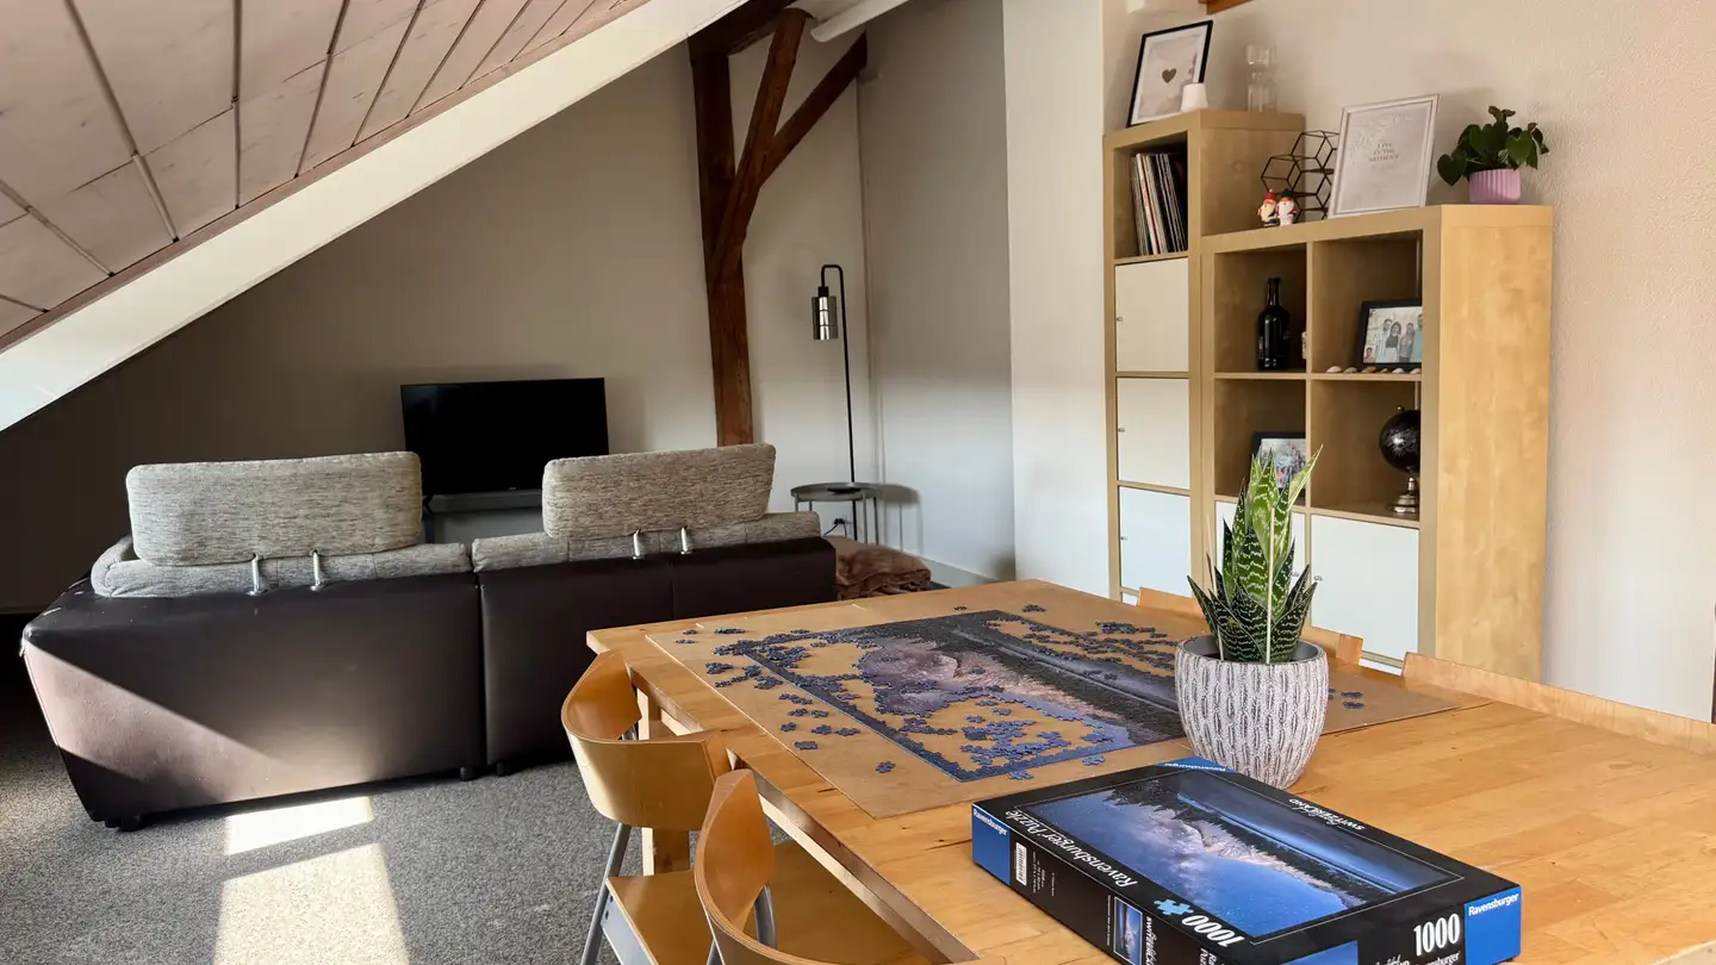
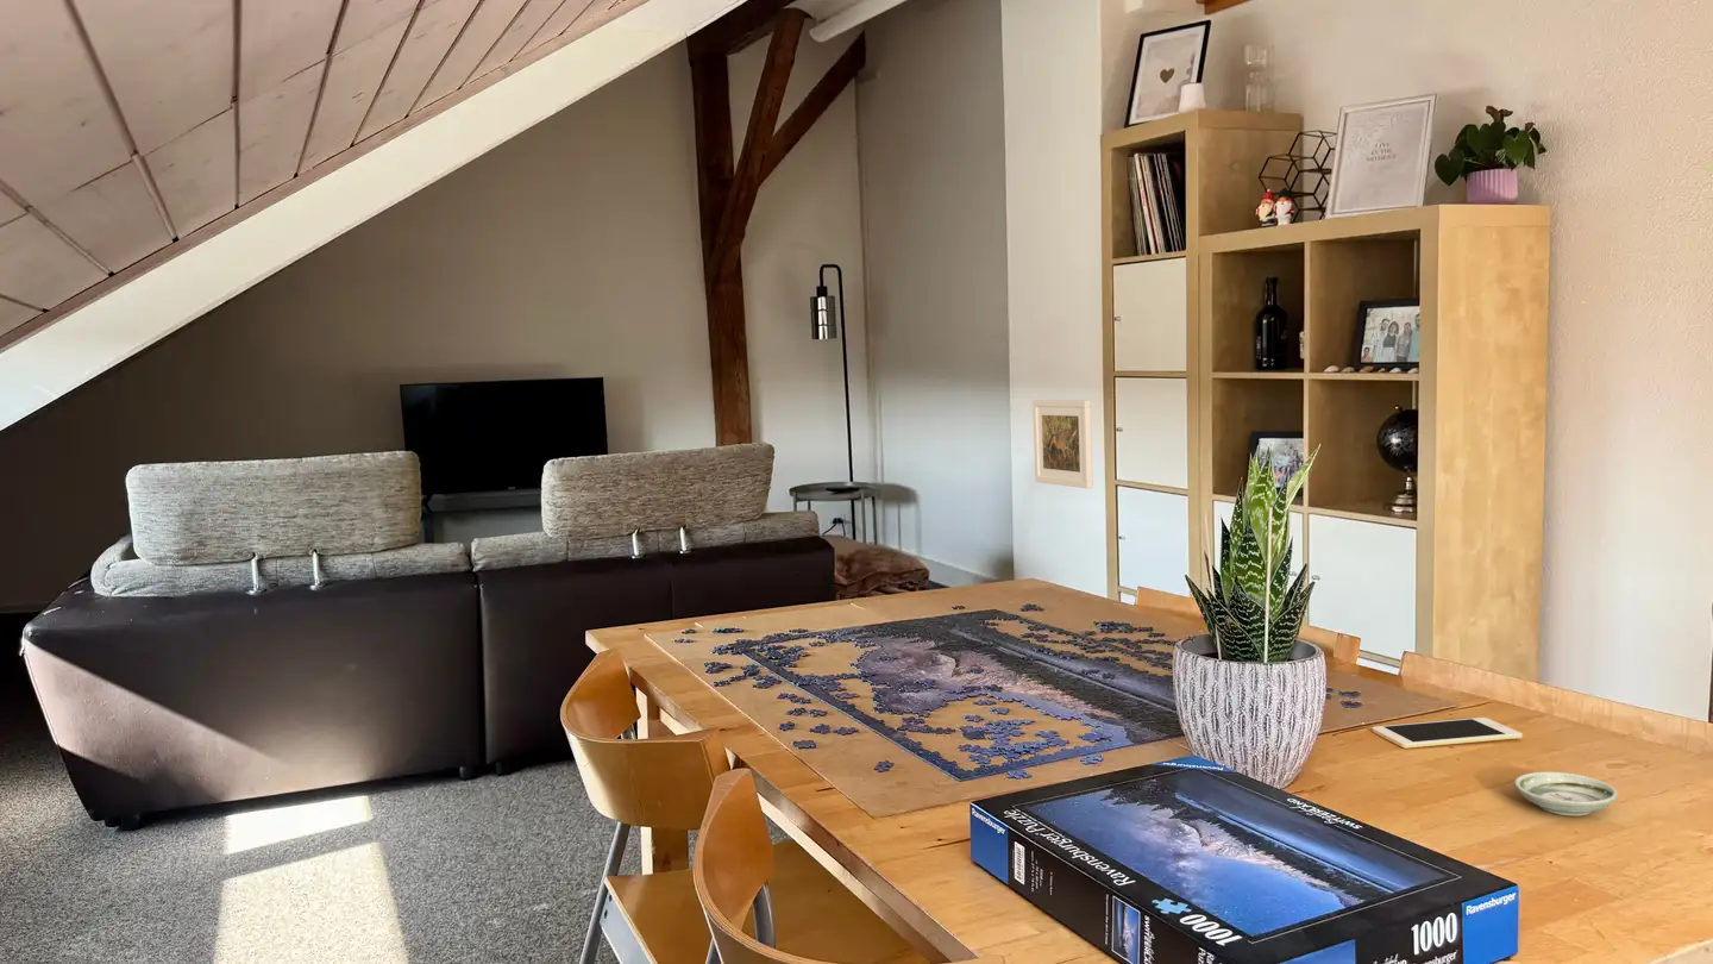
+ saucer (1564, 796)
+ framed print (1061, 443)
+ cell phone (1445, 732)
